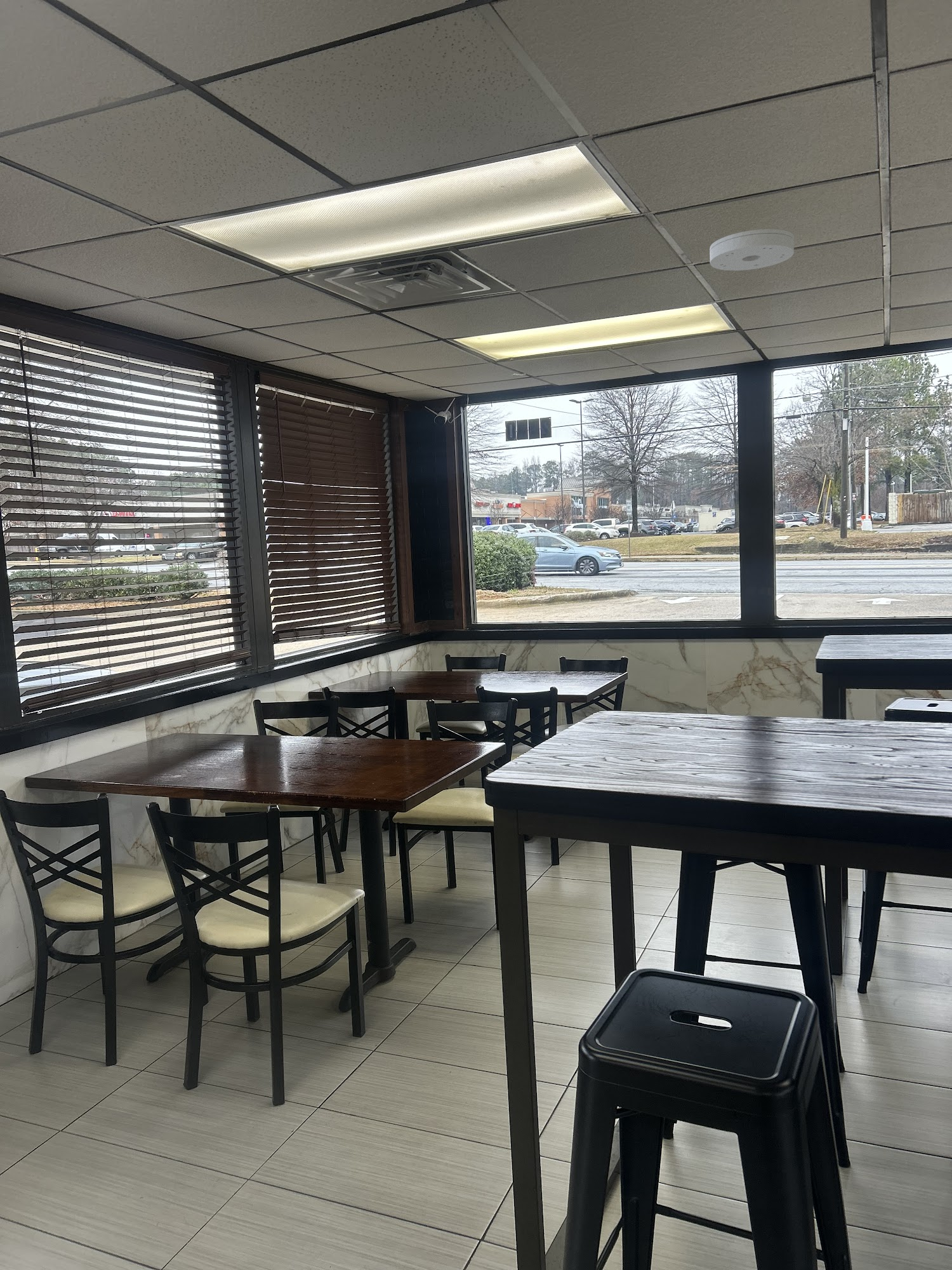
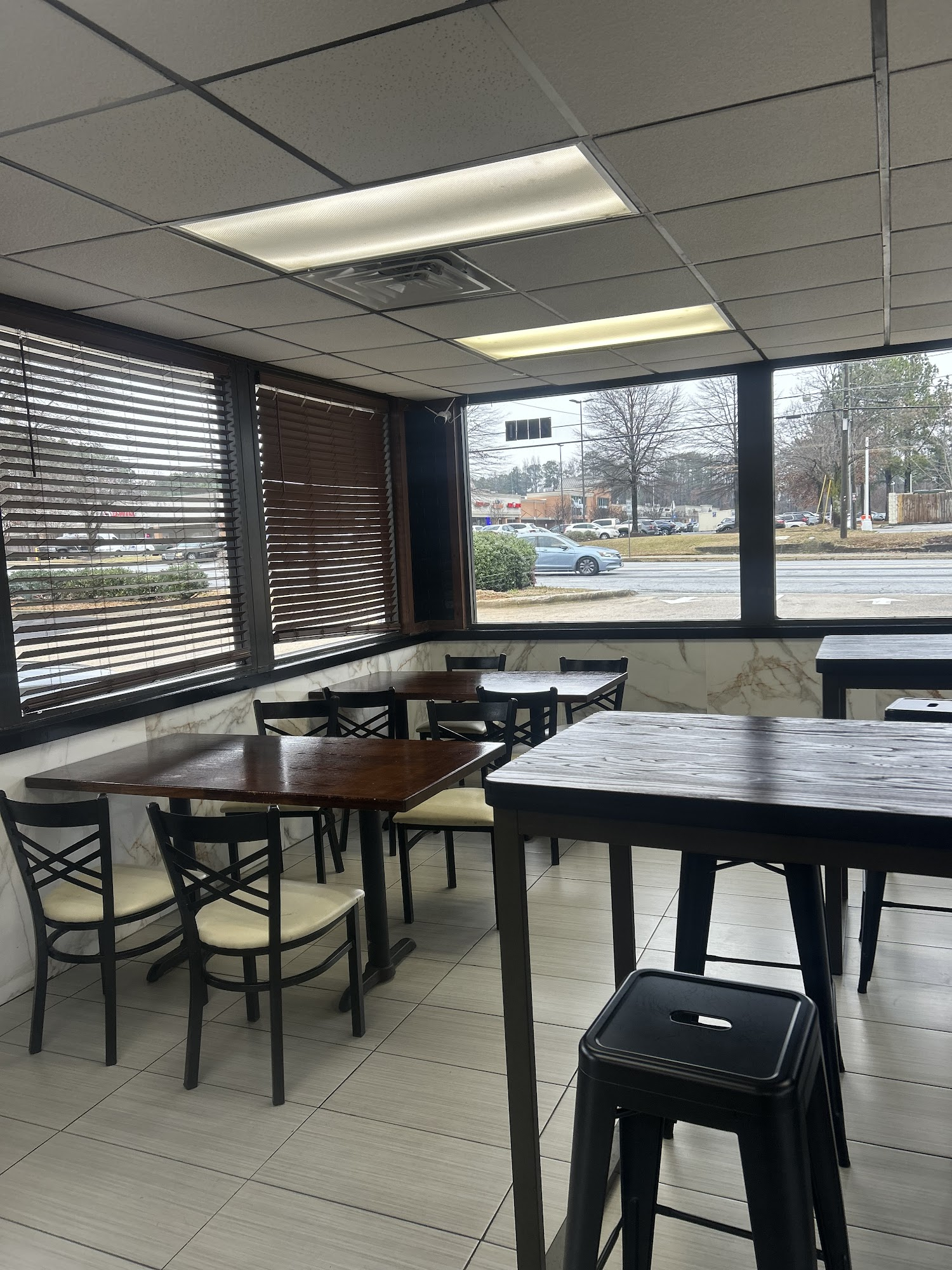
- smoke detector (751, 250)
